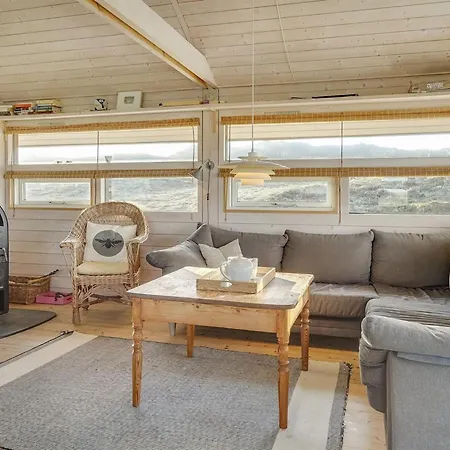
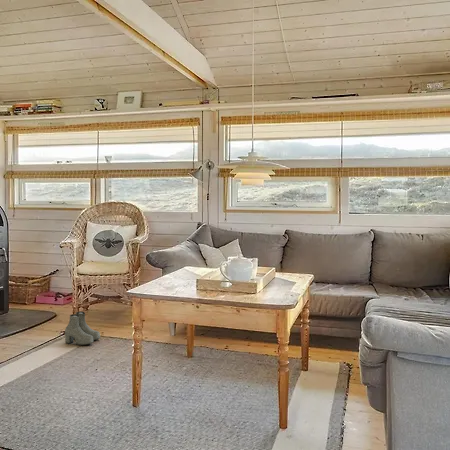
+ boots (82, 327)
